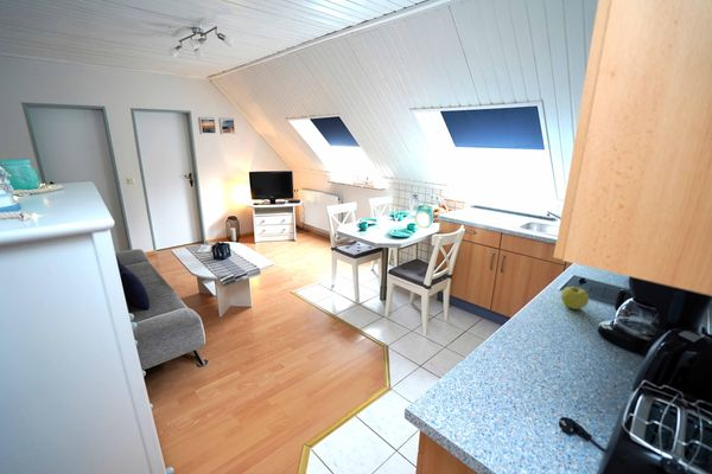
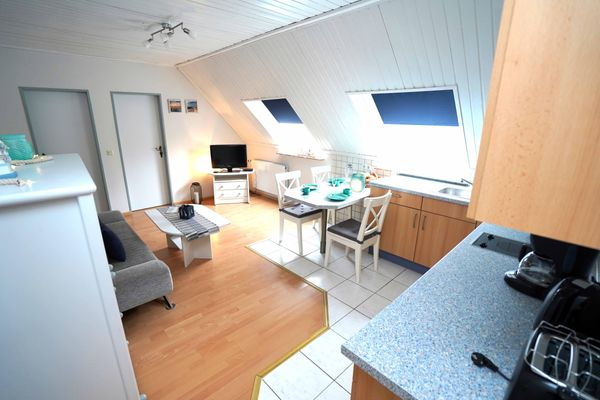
- apple (574, 297)
